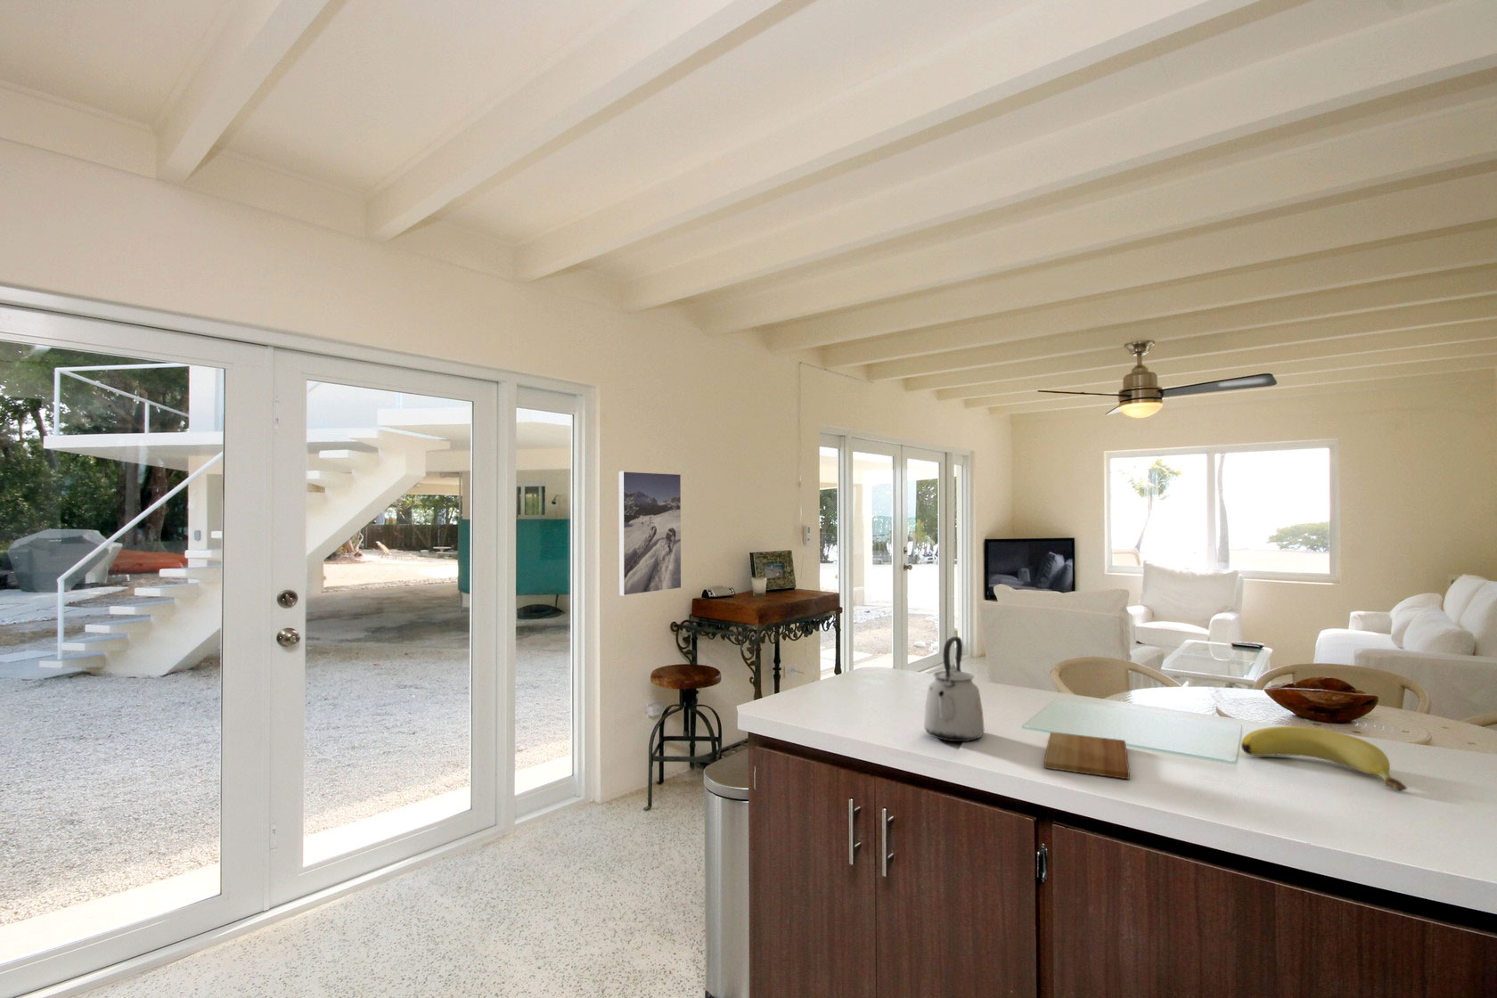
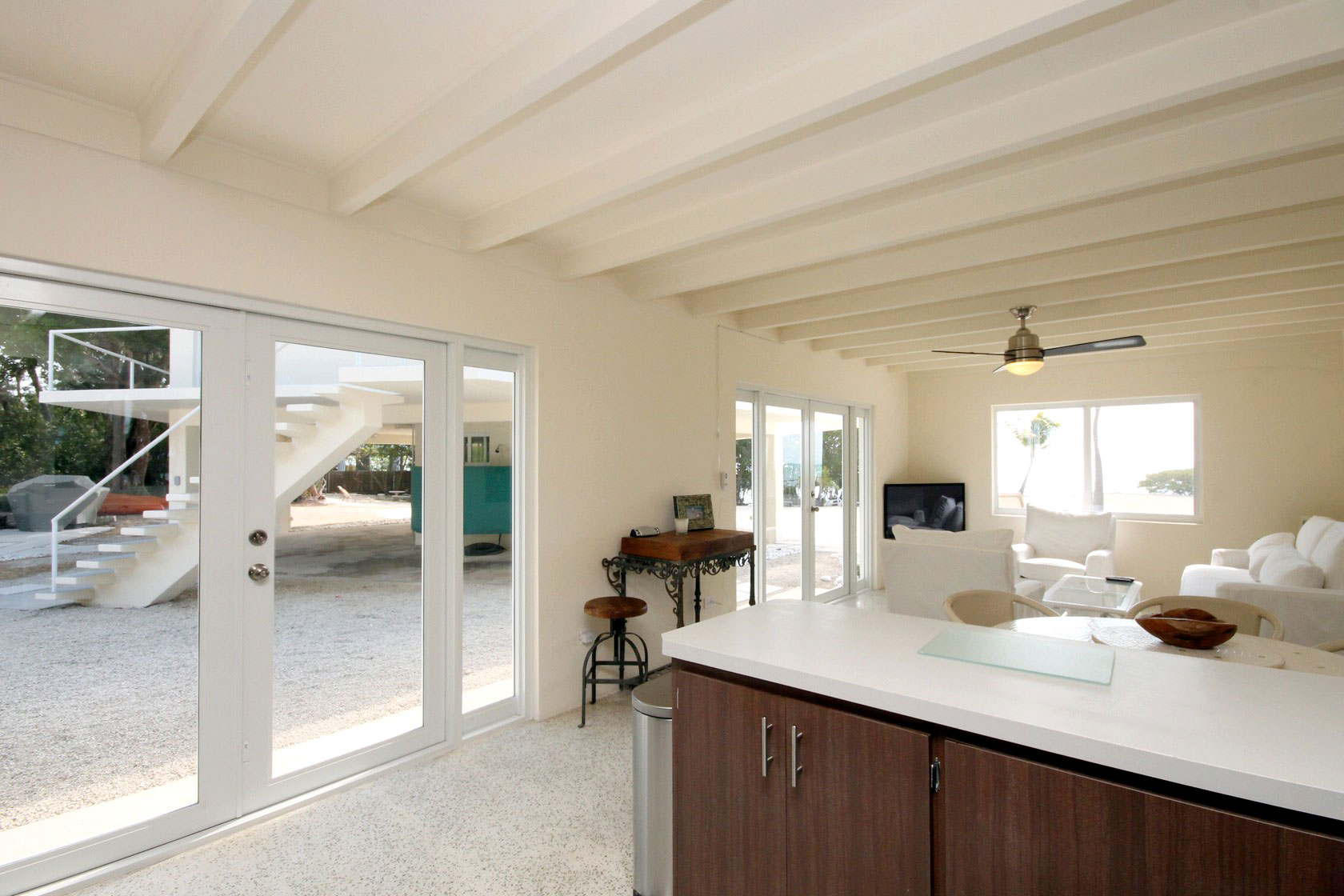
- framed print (652, 532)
- cutting board (1086, 753)
- banana (1315, 752)
- kettle (950, 689)
